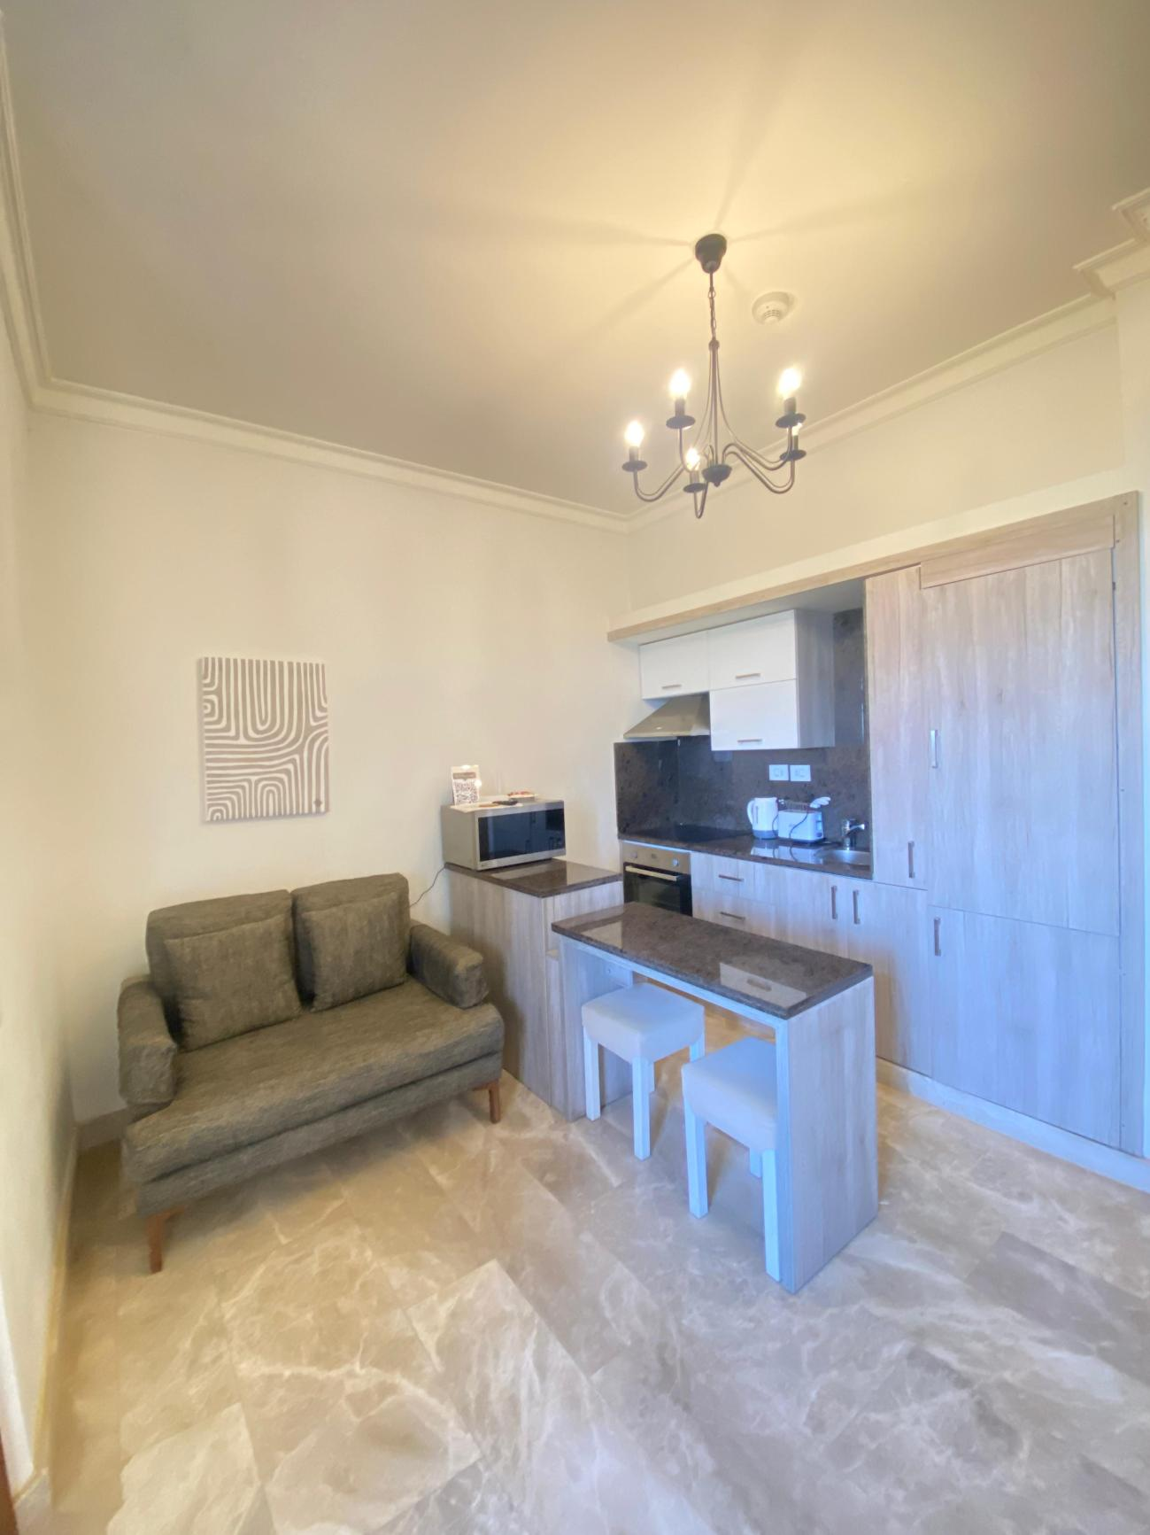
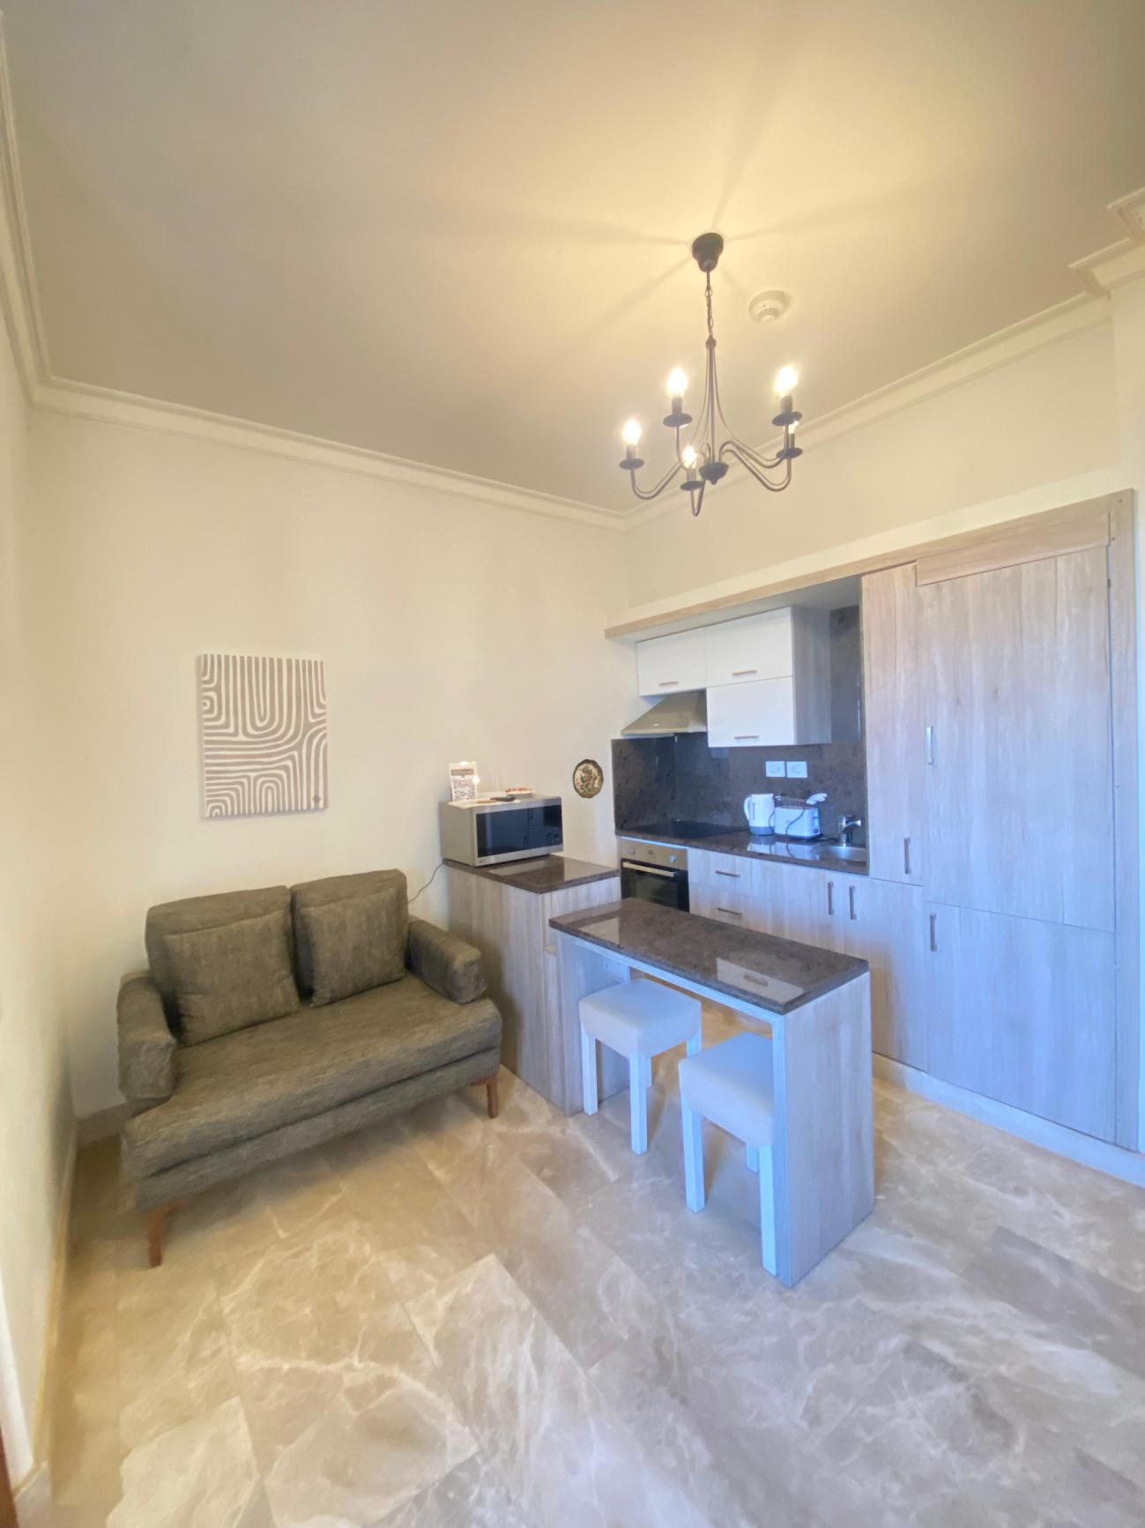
+ decorative plate (587, 778)
